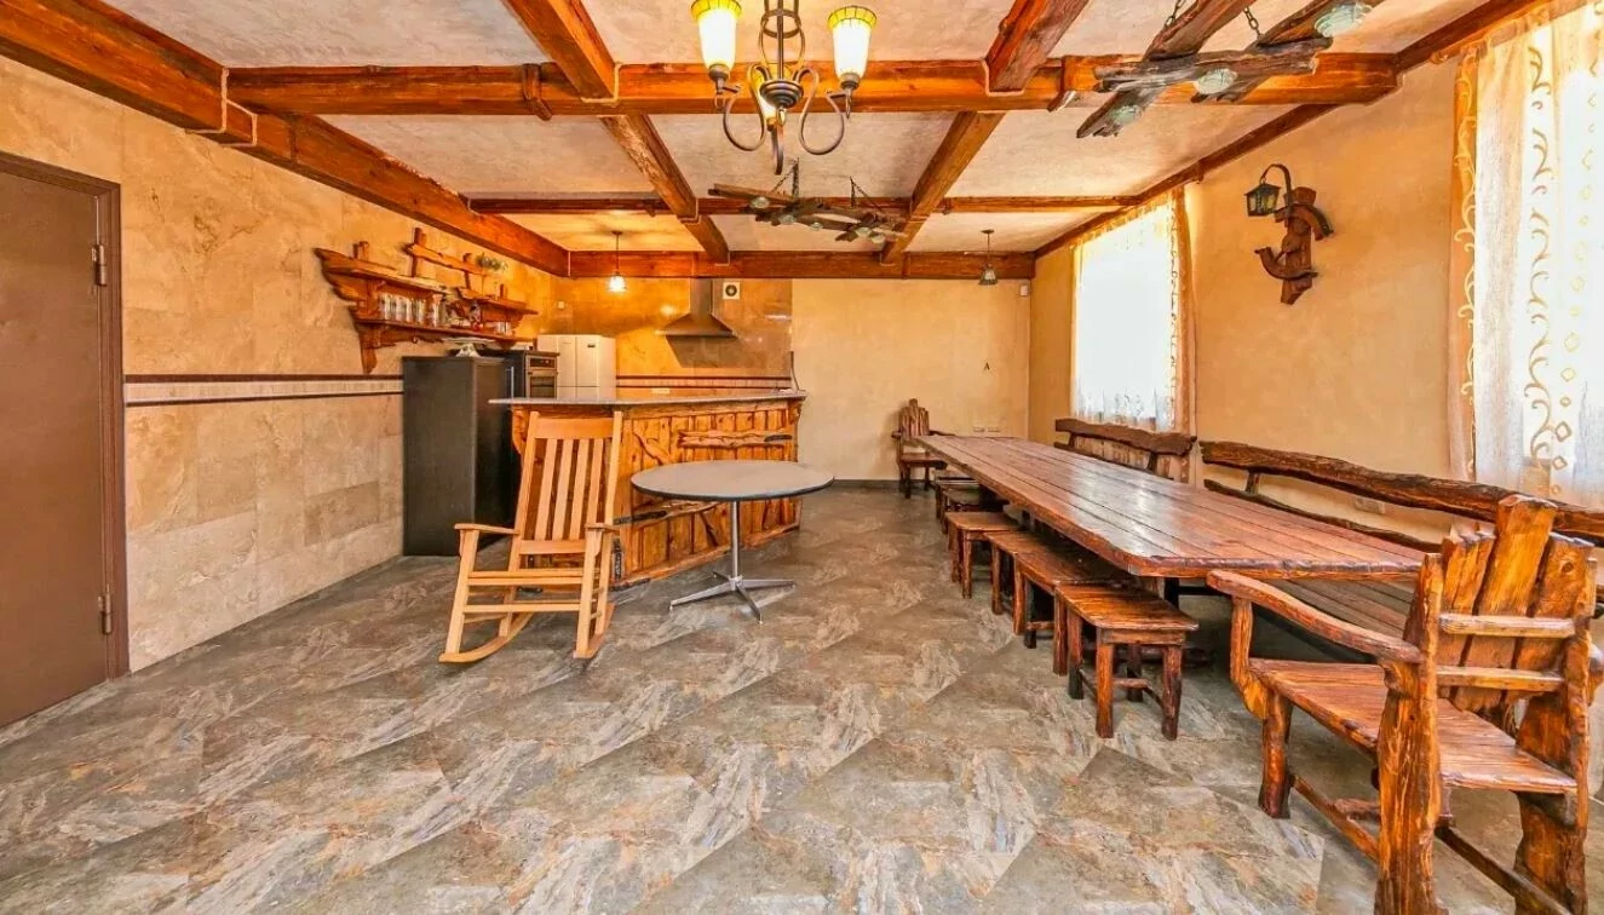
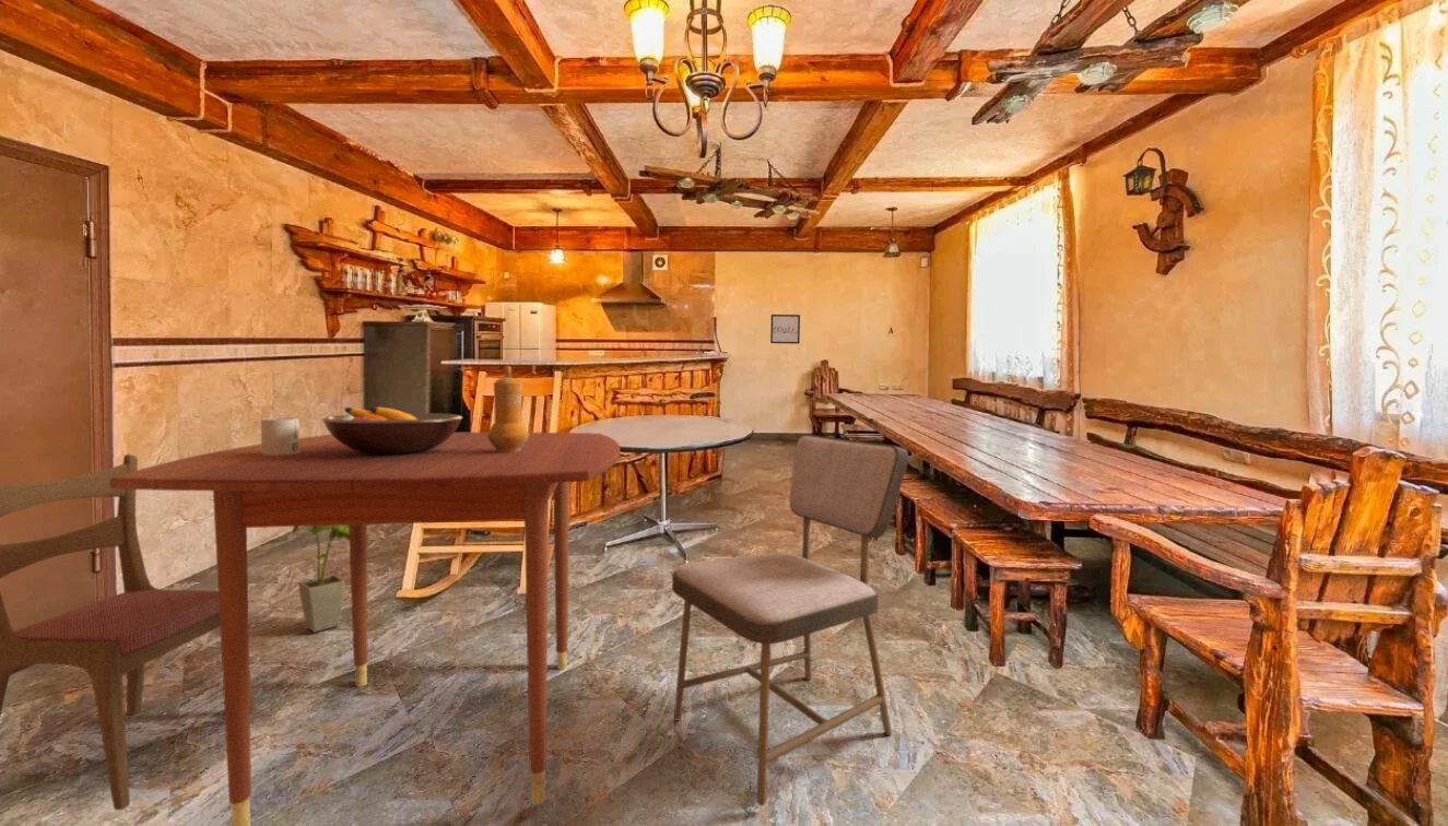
+ dining chair (787, 589)
+ dining table (366, 593)
+ fruit bowl (396, 428)
+ pepper mill (513, 408)
+ dining chair (121, 611)
+ mug (284, 434)
+ house plant (331, 546)
+ wall art (785, 329)
